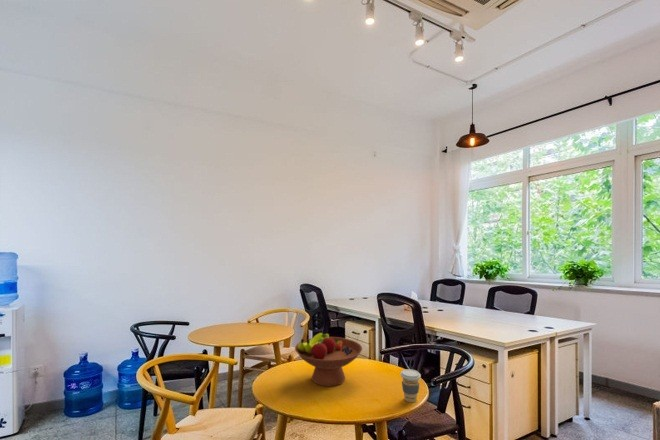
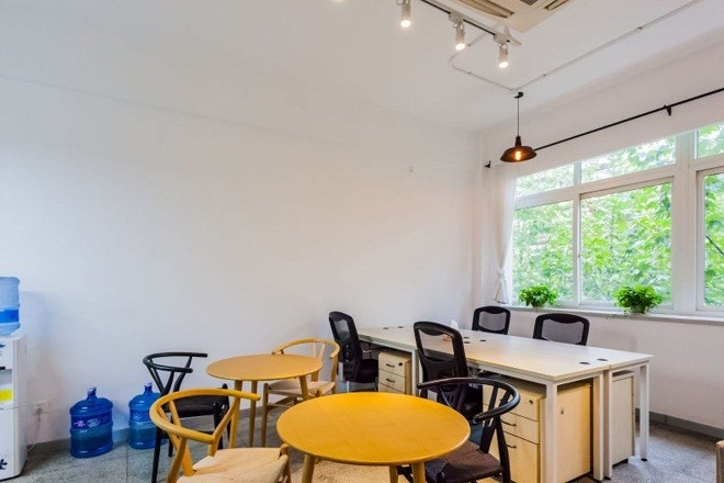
- coffee cup (410, 385)
- fruit bowl (328, 357)
